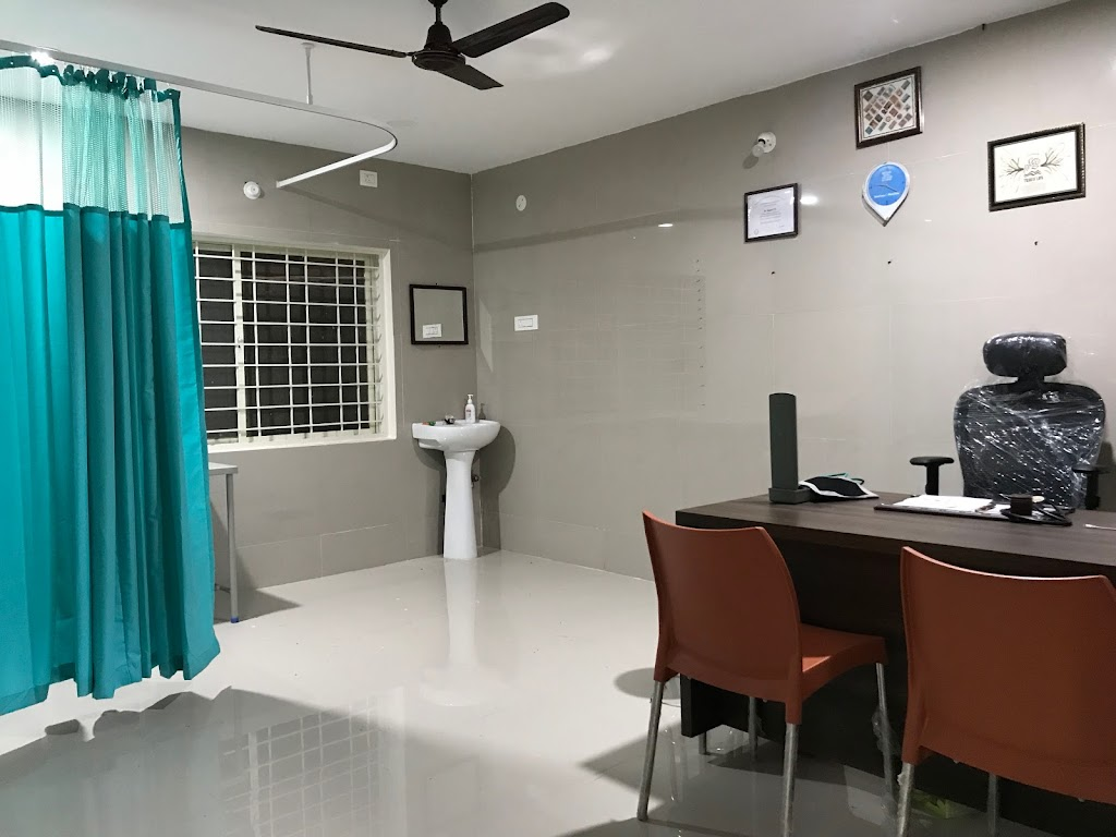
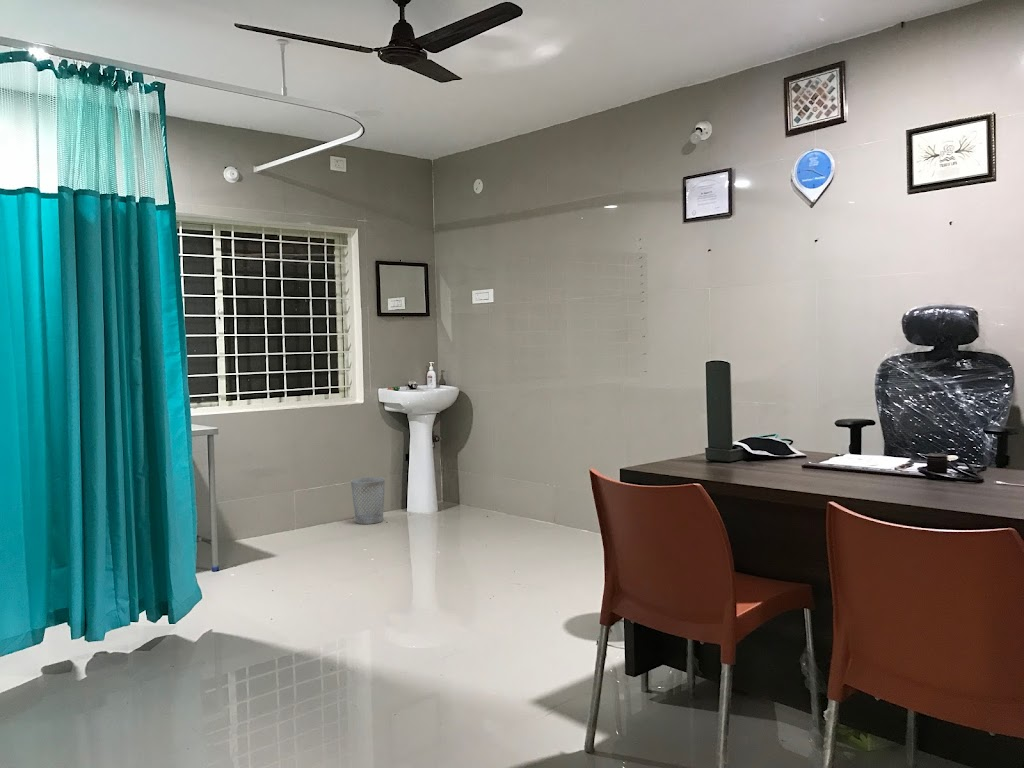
+ wastebasket (369, 500)
